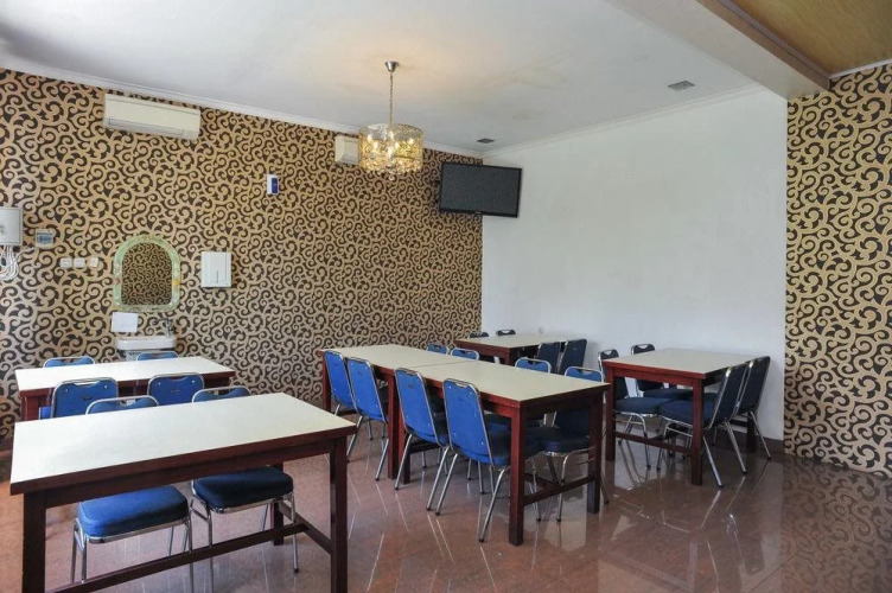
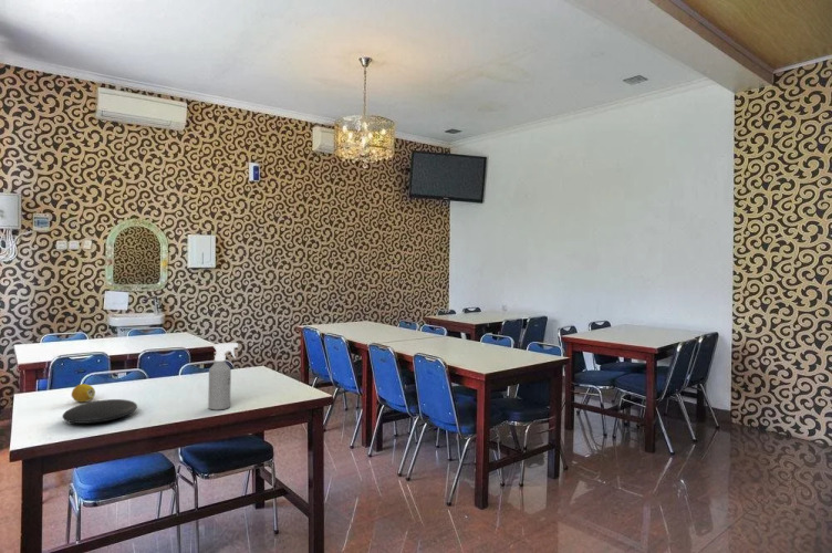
+ plate (101, 410)
+ spray bottle (222, 375)
+ fruit (83, 393)
